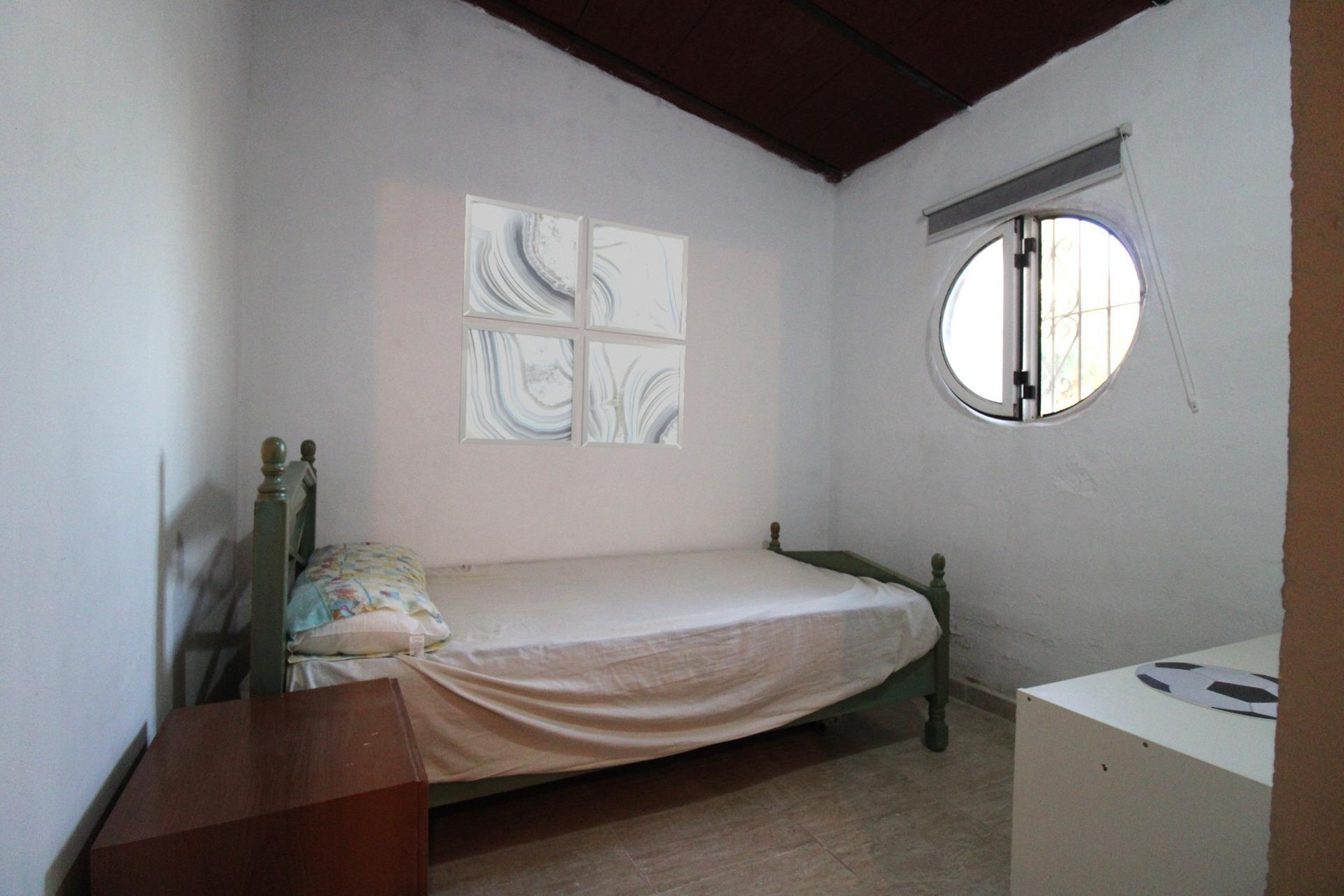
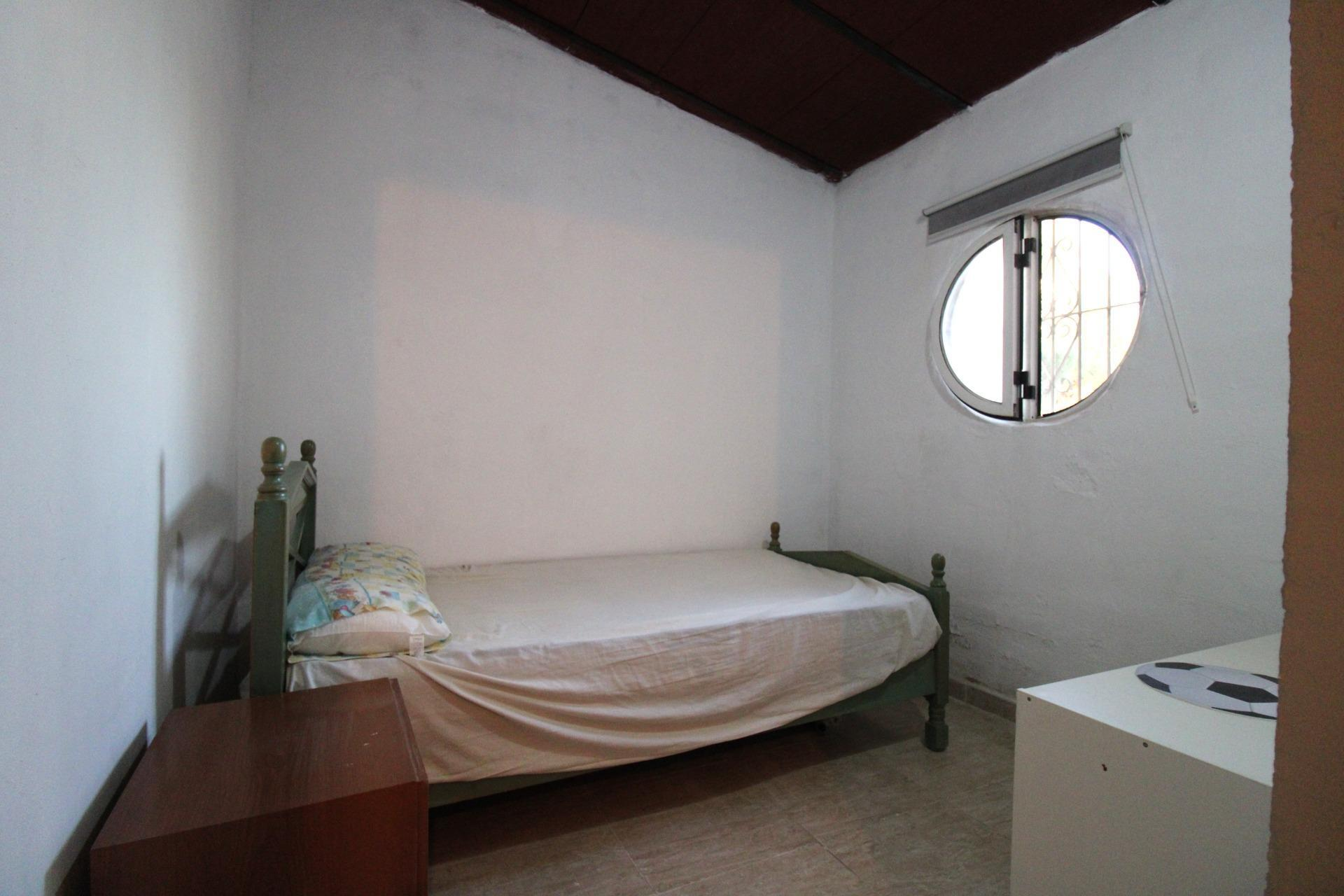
- wall art (579, 335)
